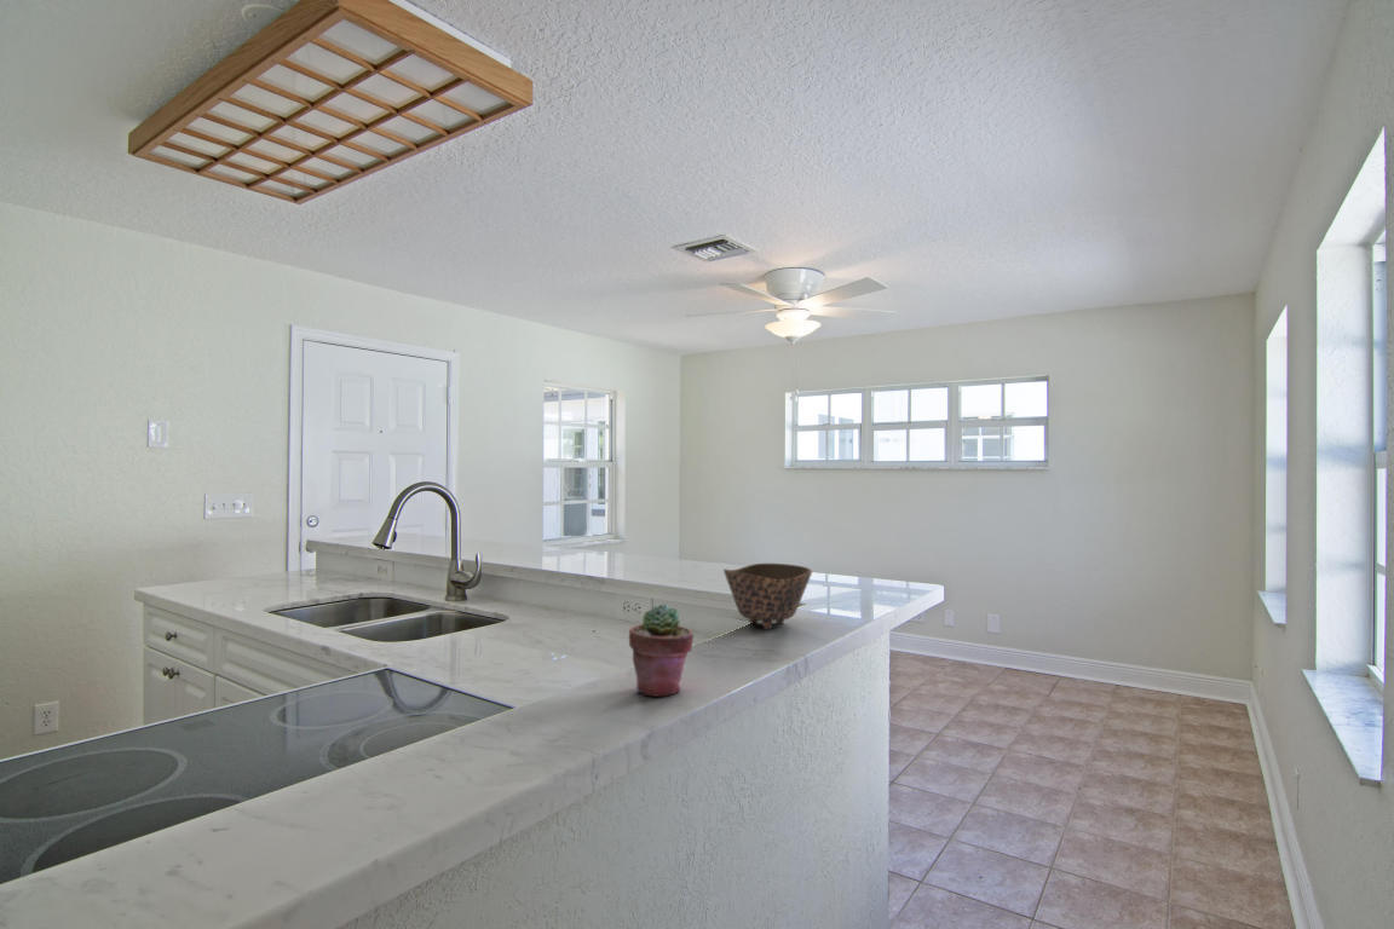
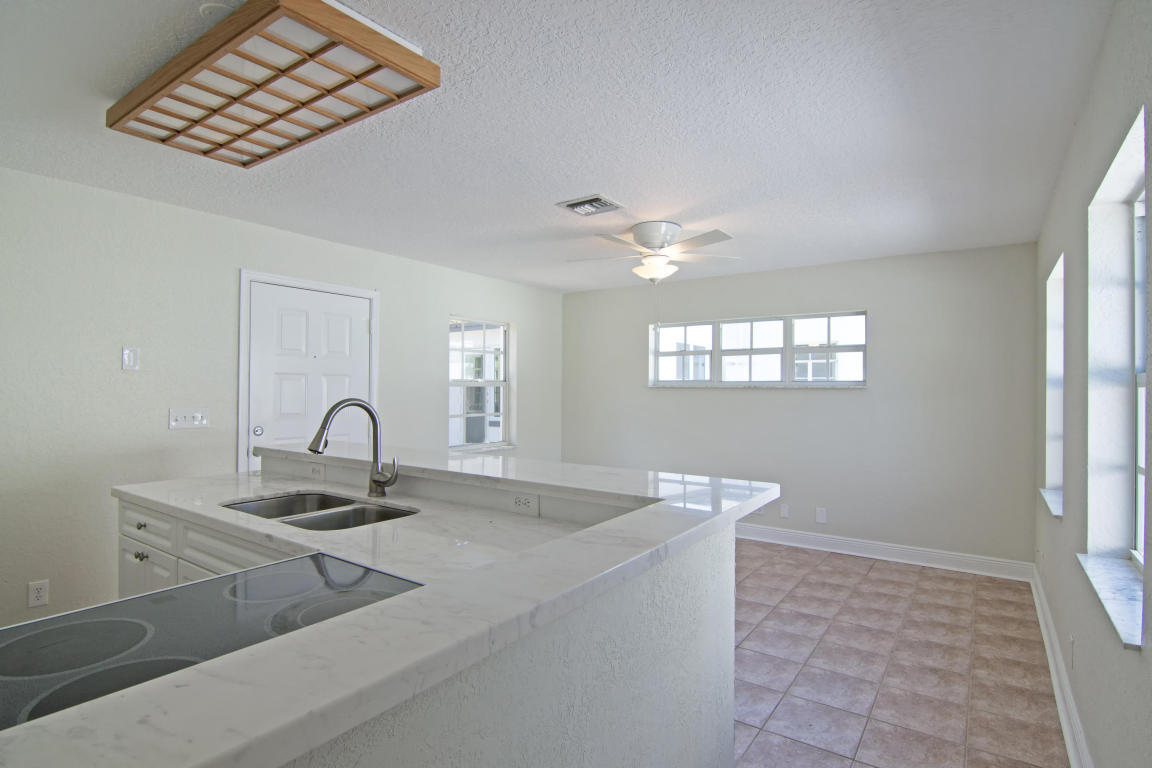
- potted succulent (659, 647)
- bowl (766, 596)
